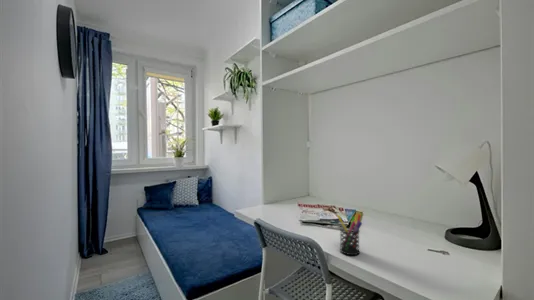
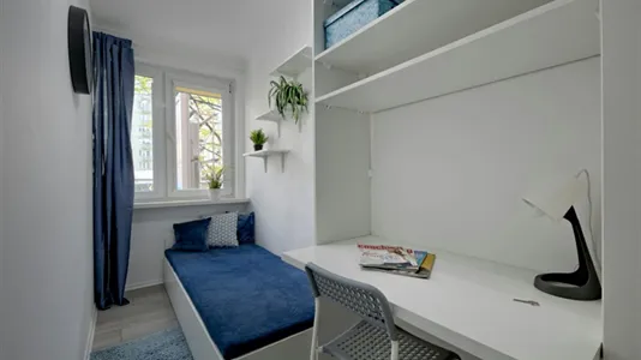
- pen holder (351, 231)
